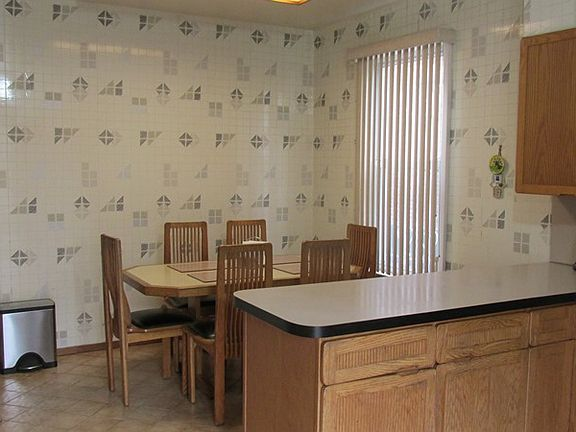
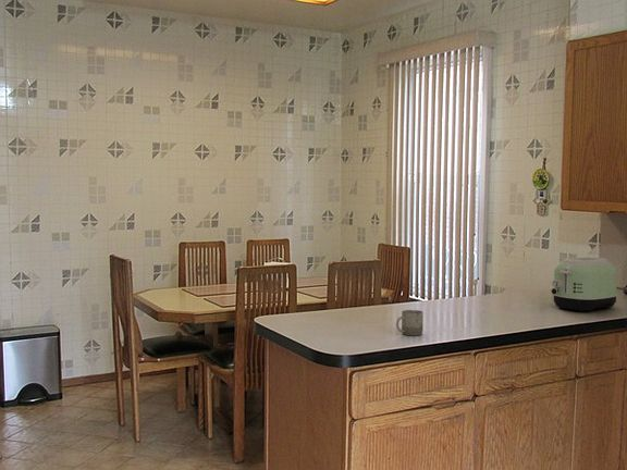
+ cup (408, 322)
+ toaster (583, 283)
